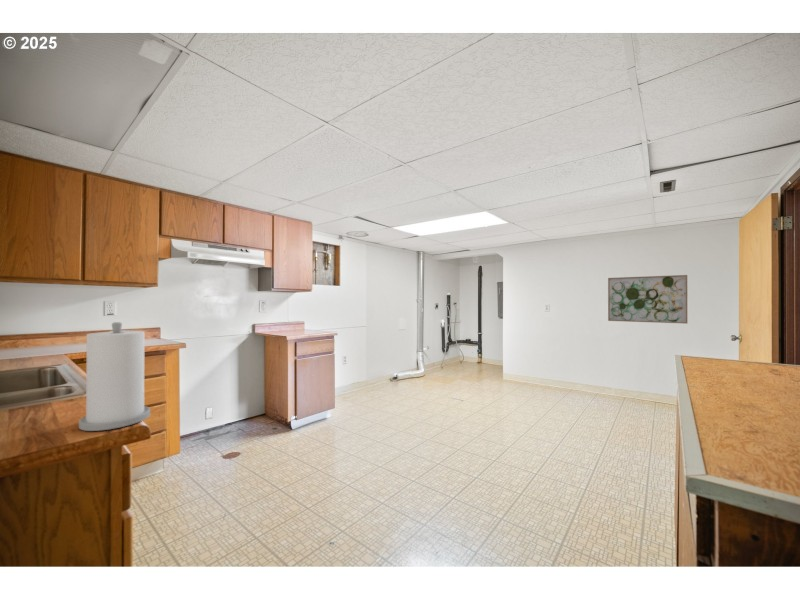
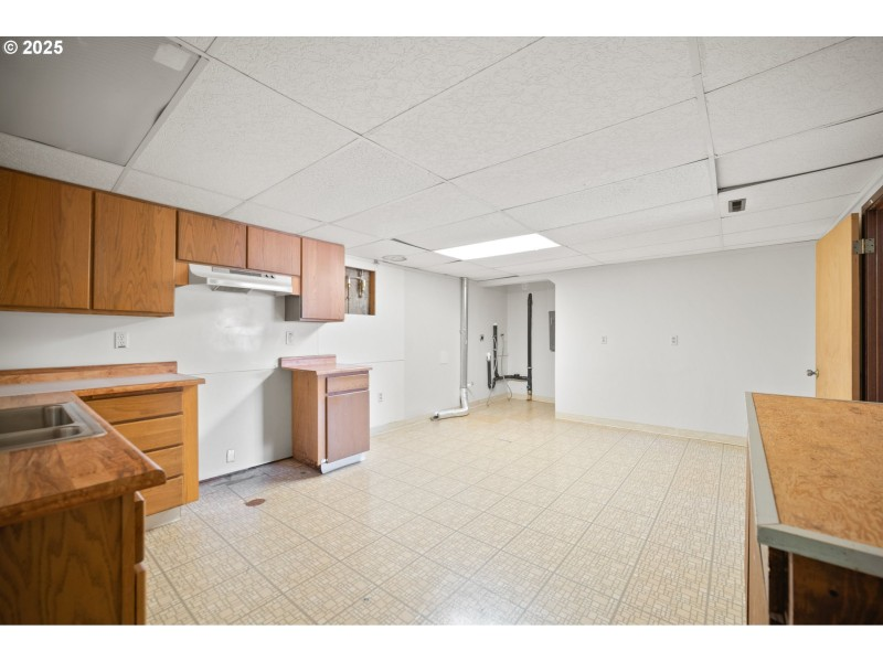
- paper towel (116, 371)
- wall art (645, 299)
